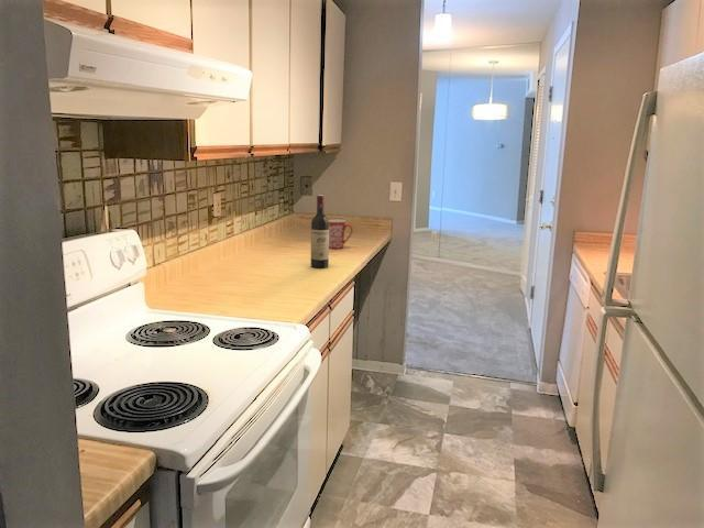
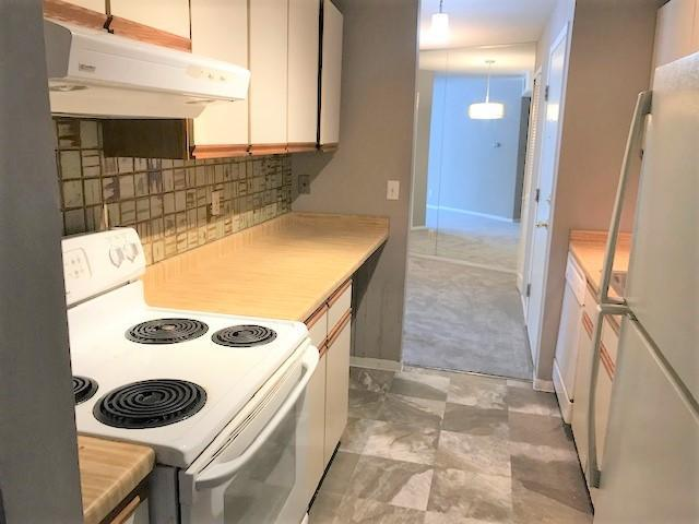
- mug (339, 234)
- wine bottle (319, 231)
